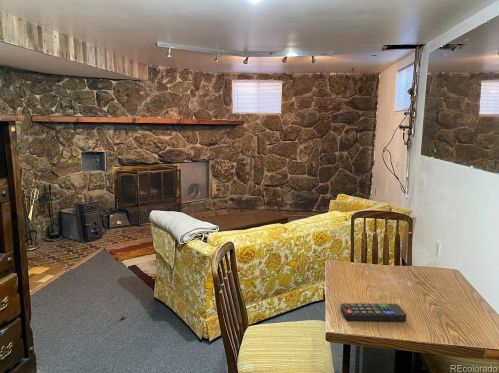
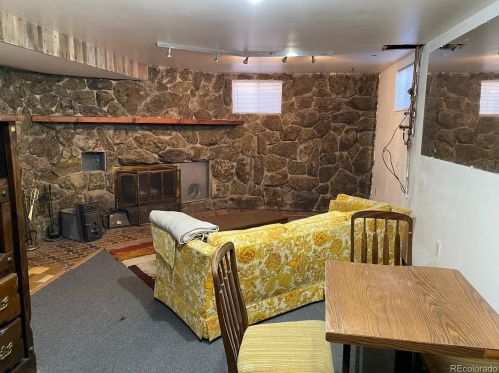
- remote control (372, 311)
